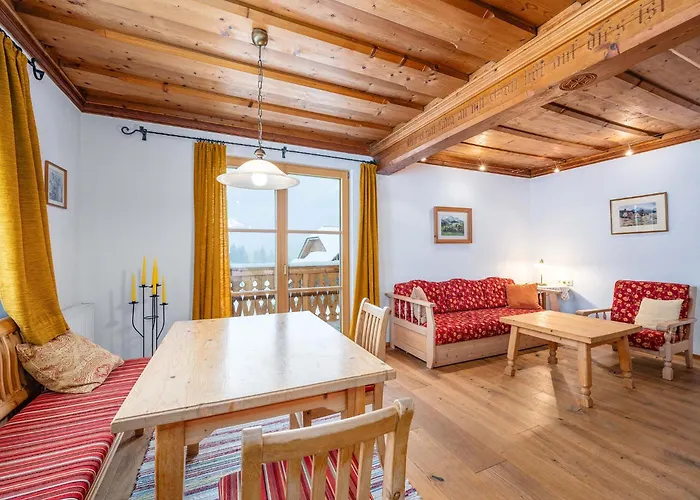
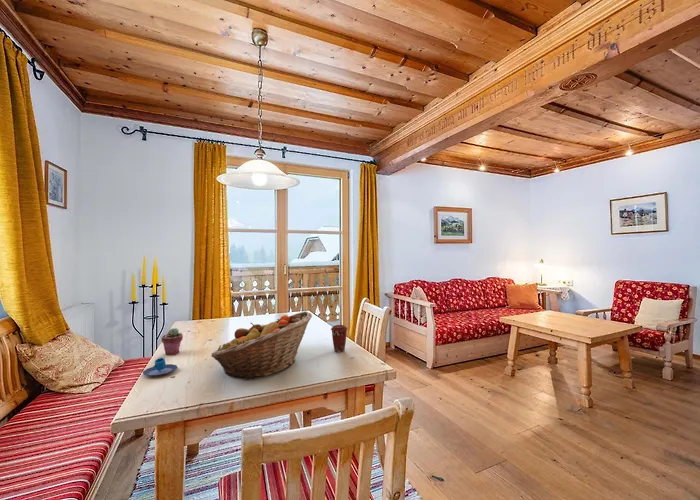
+ mug (160, 365)
+ fruit basket (266, 340)
+ potted succulent (172, 340)
+ coffee cup (339, 338)
